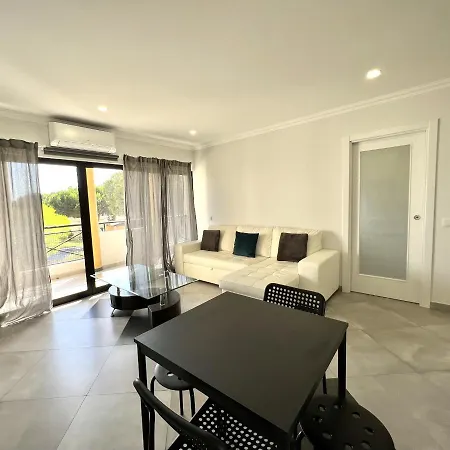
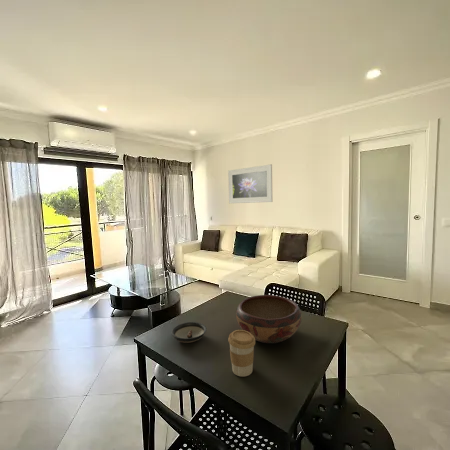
+ saucer (189, 333)
+ decorative bowl (268, 320)
+ coffee cup (242, 351)
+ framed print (248, 185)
